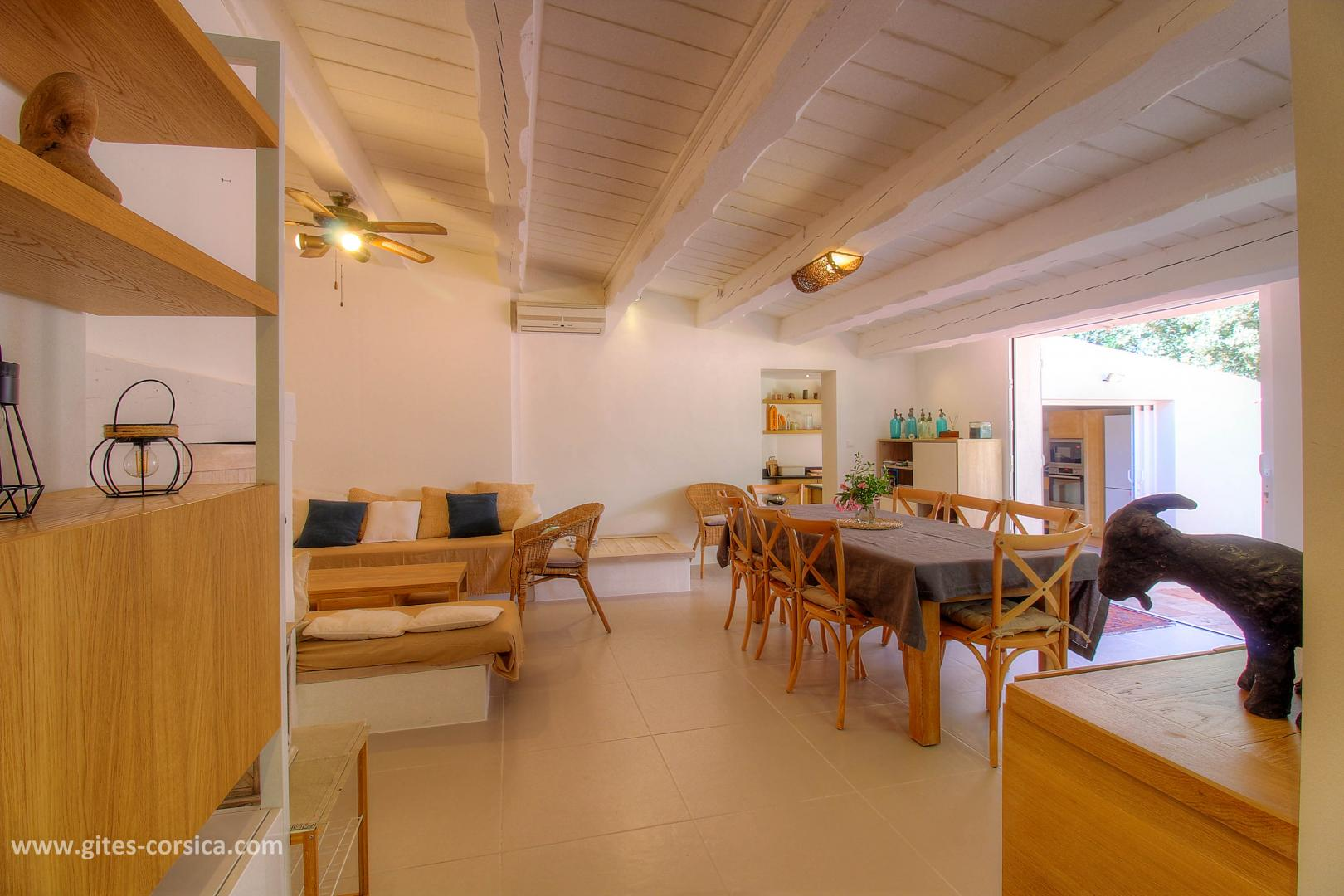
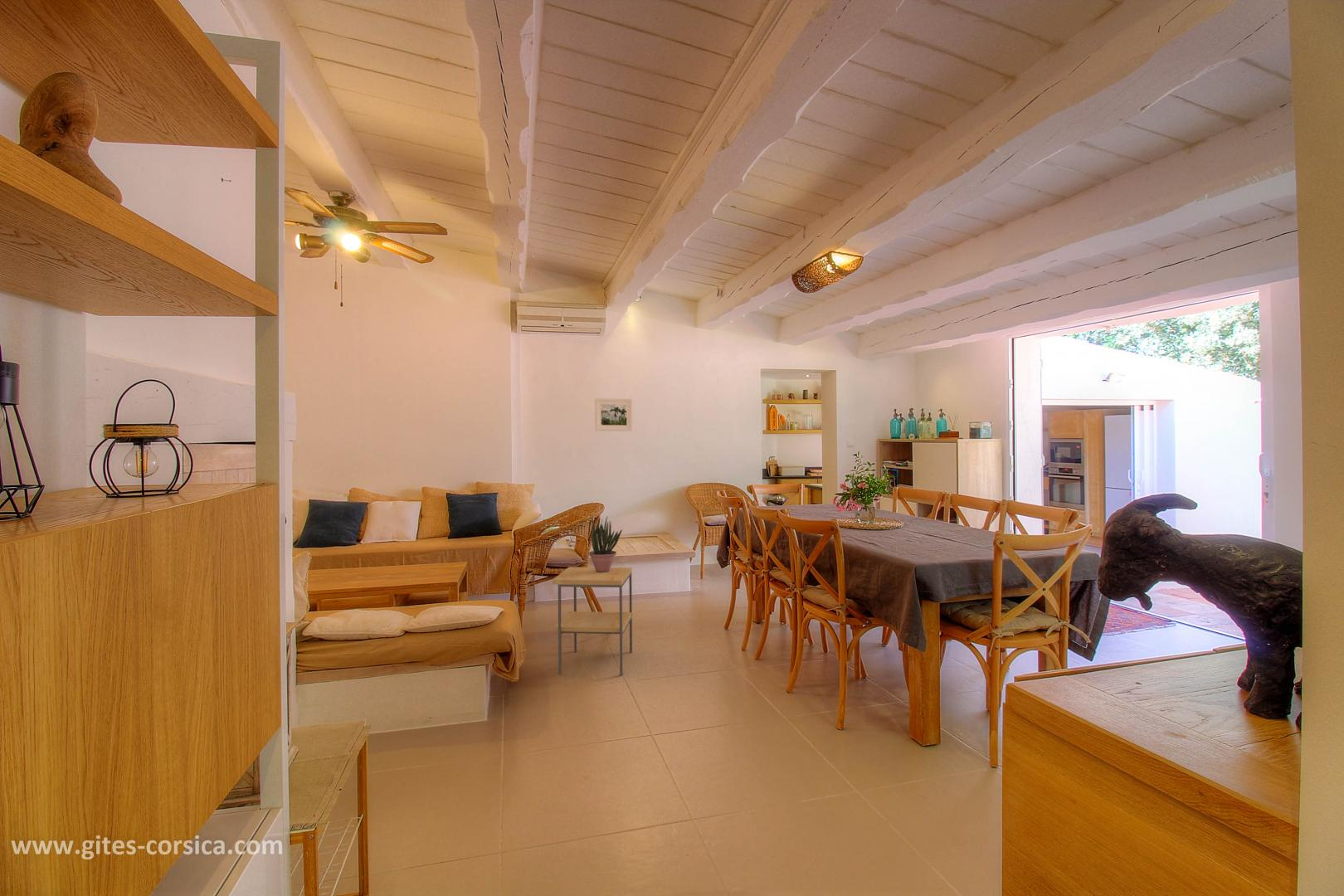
+ potted plant (604, 543)
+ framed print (613, 415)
+ side table (594, 617)
